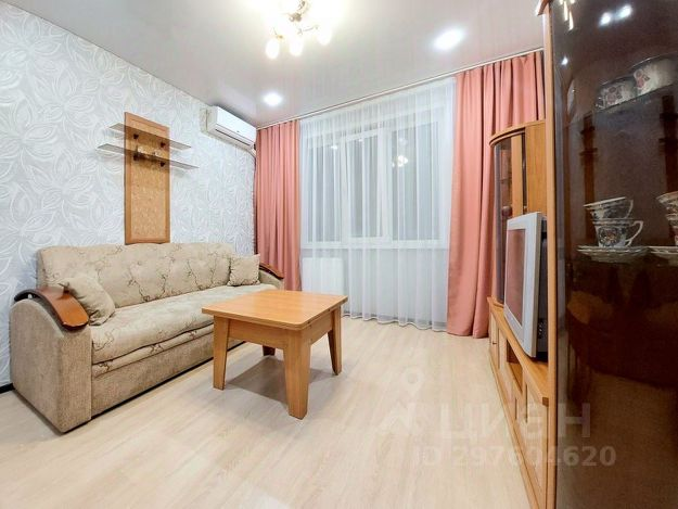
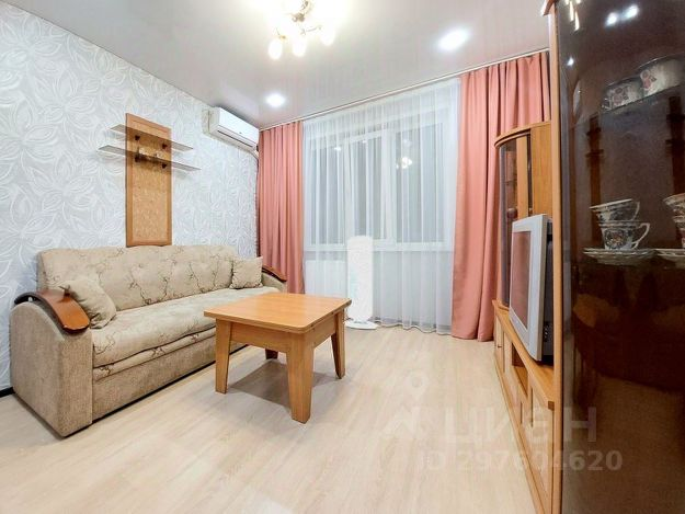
+ air purifier (359, 279)
